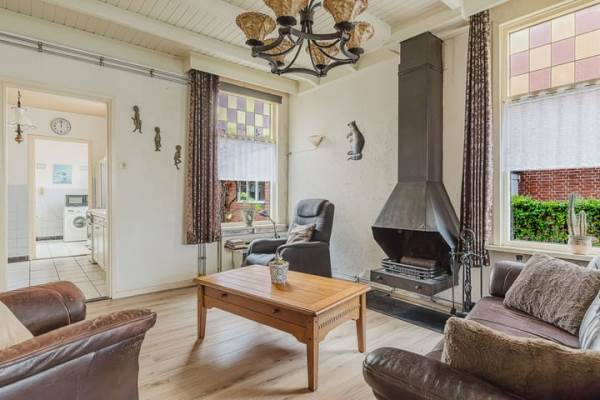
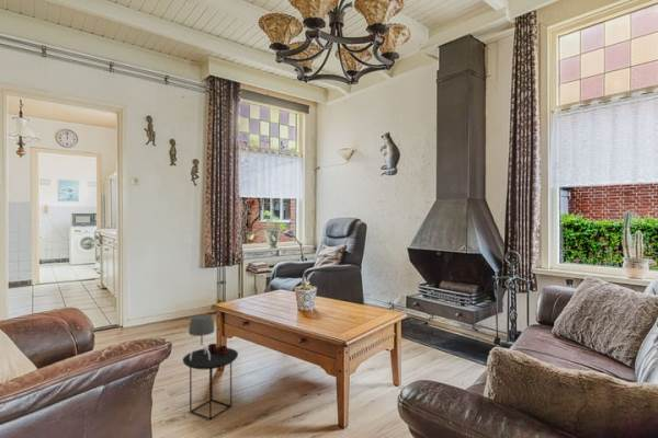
+ side table (211, 362)
